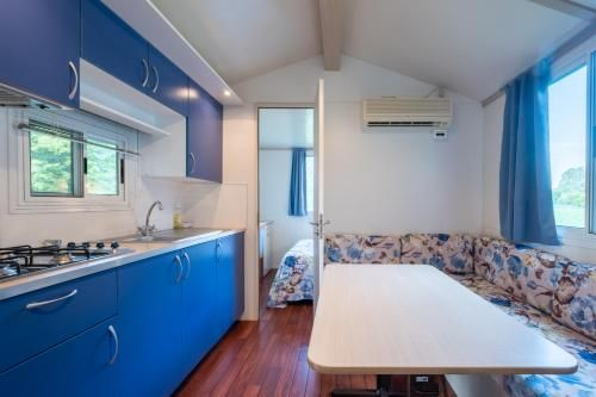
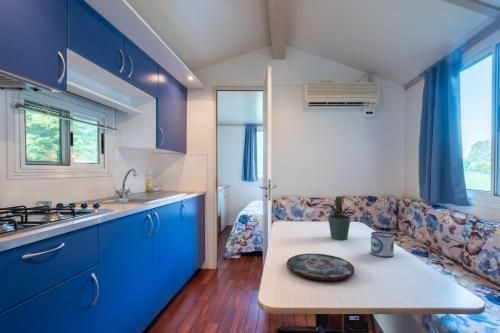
+ mug (383, 243)
+ plate (319, 265)
+ potted plant (341, 217)
